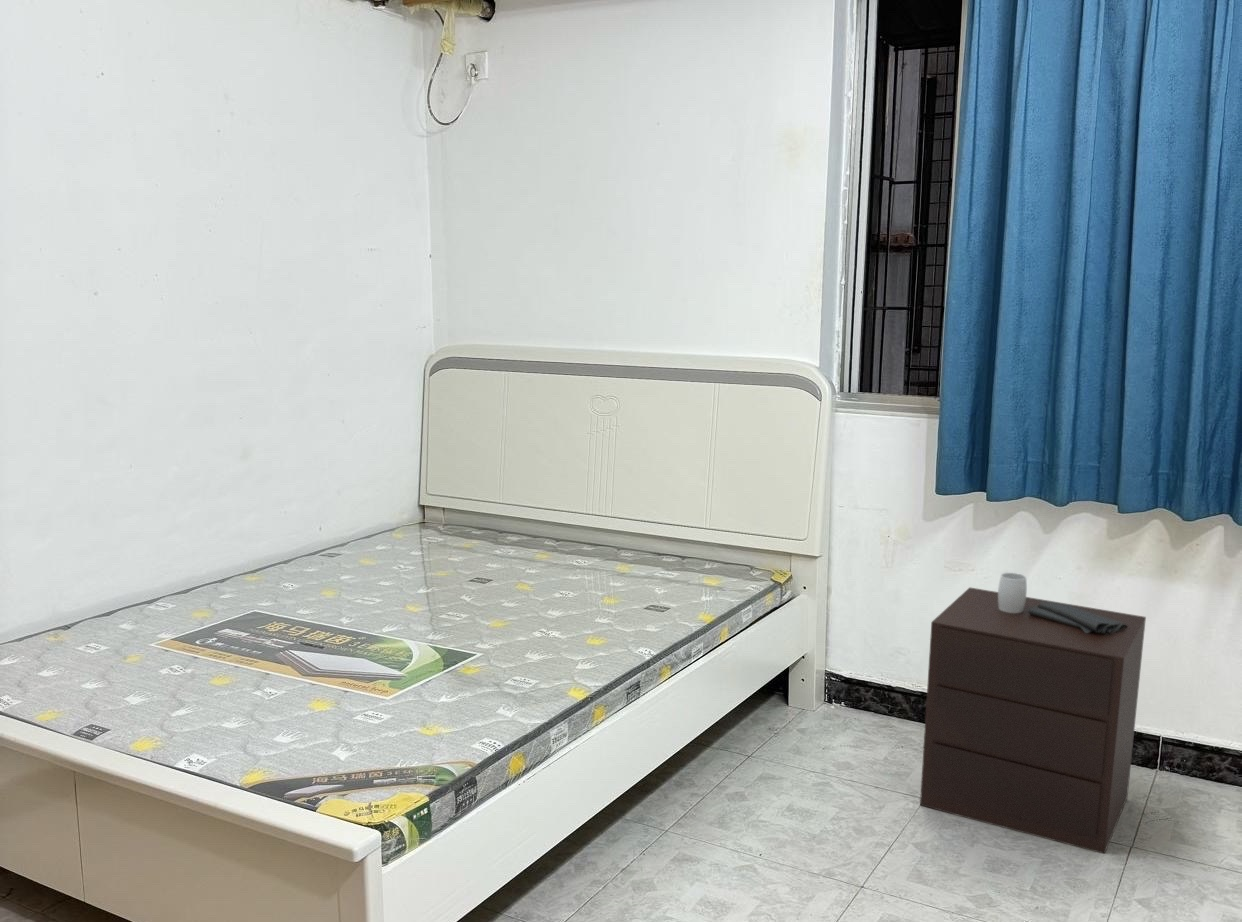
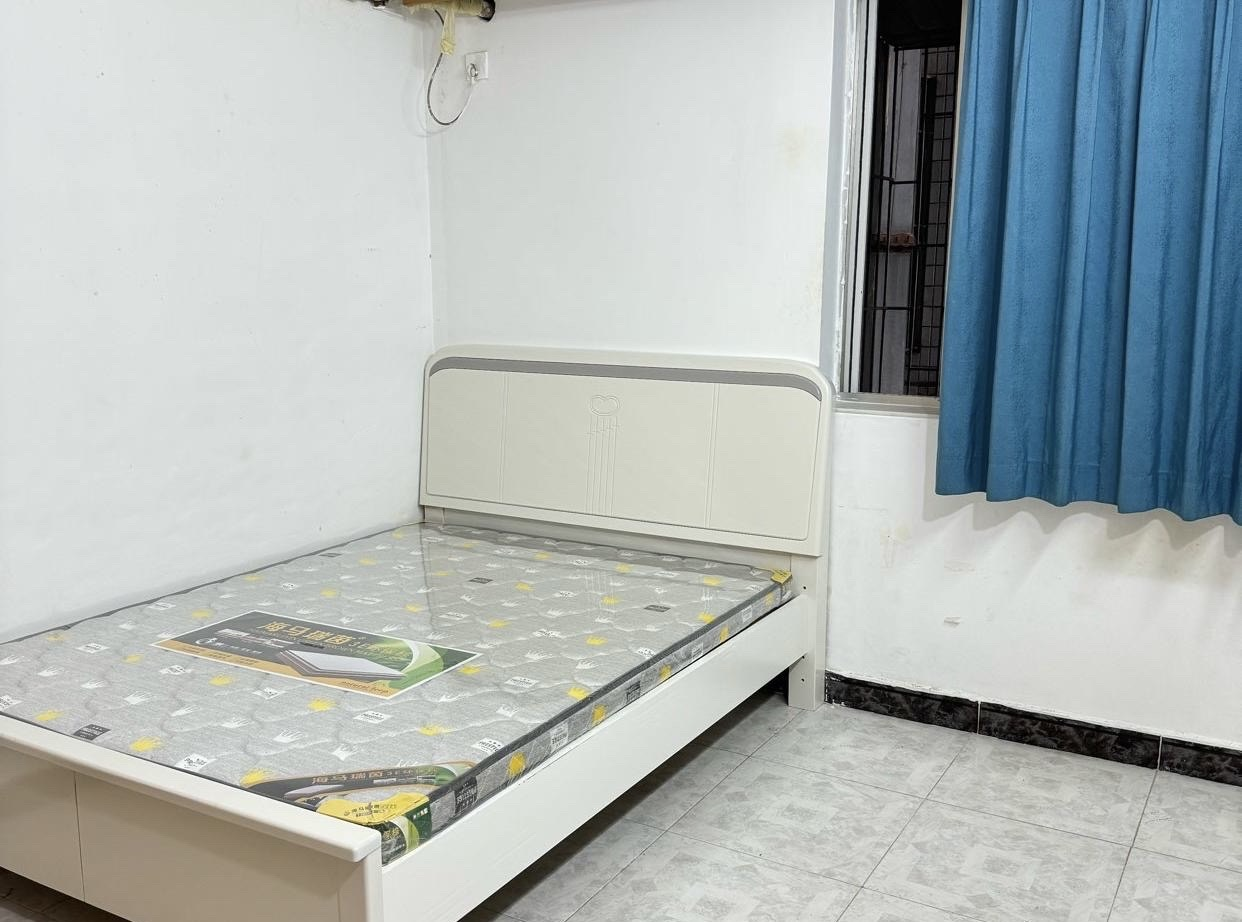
- nightstand (1032, 695)
